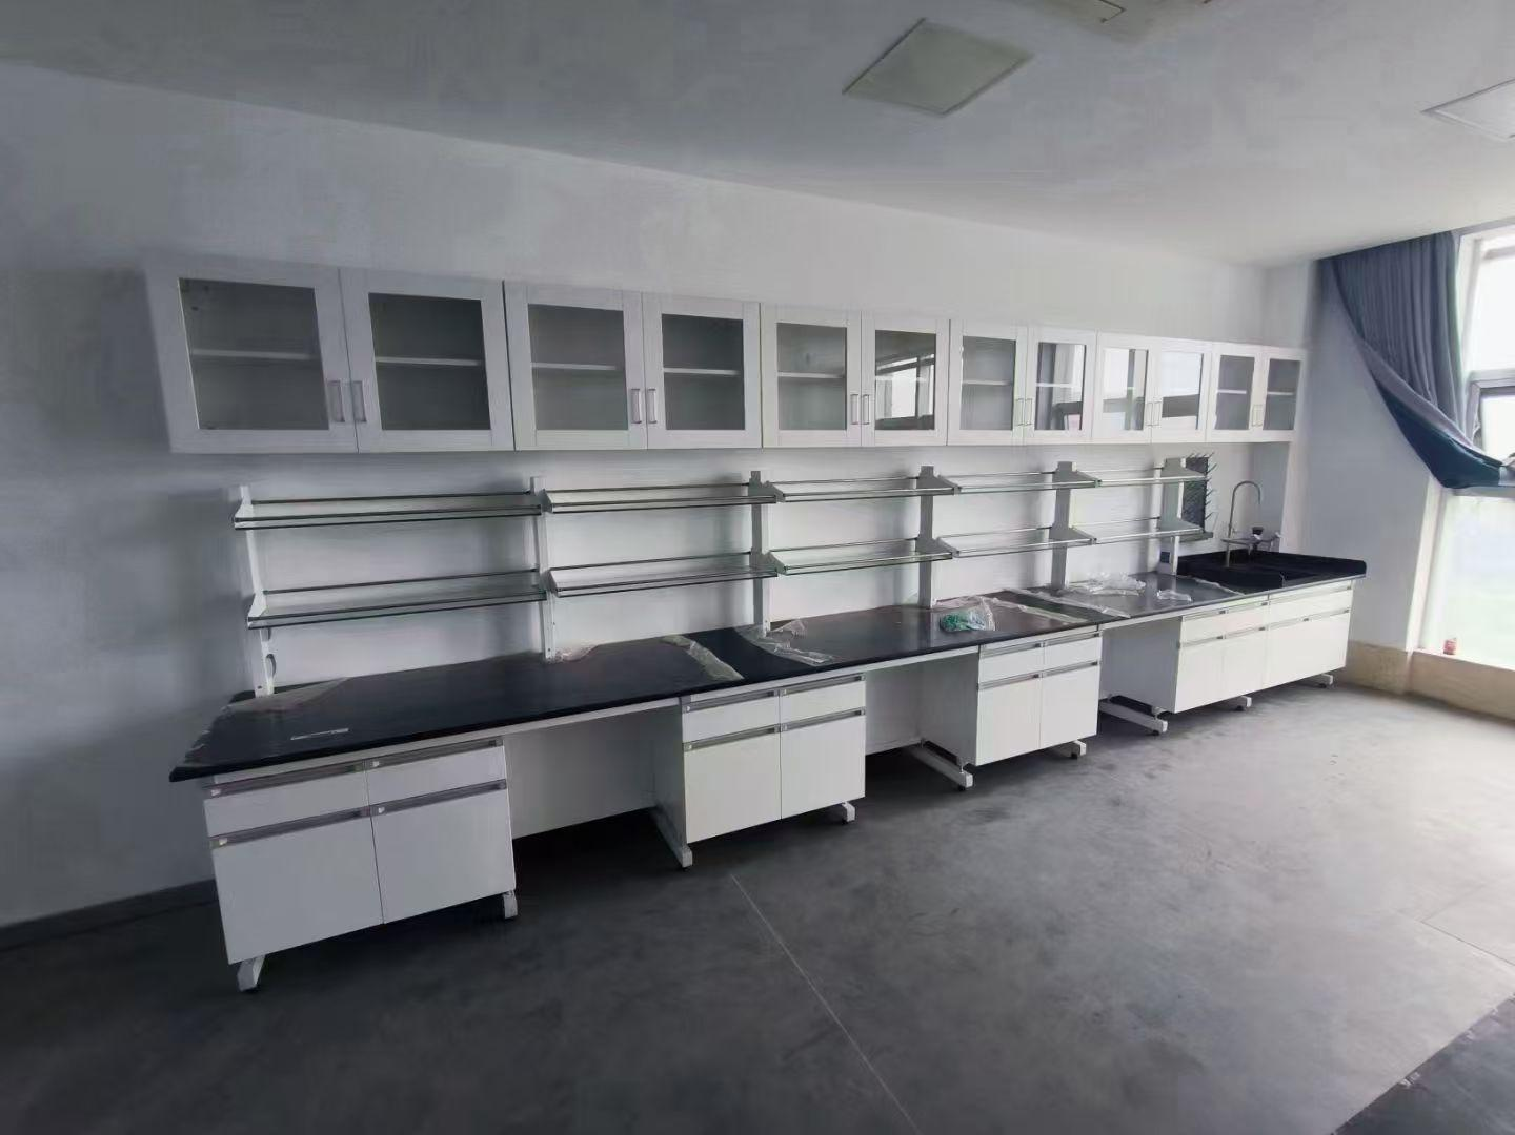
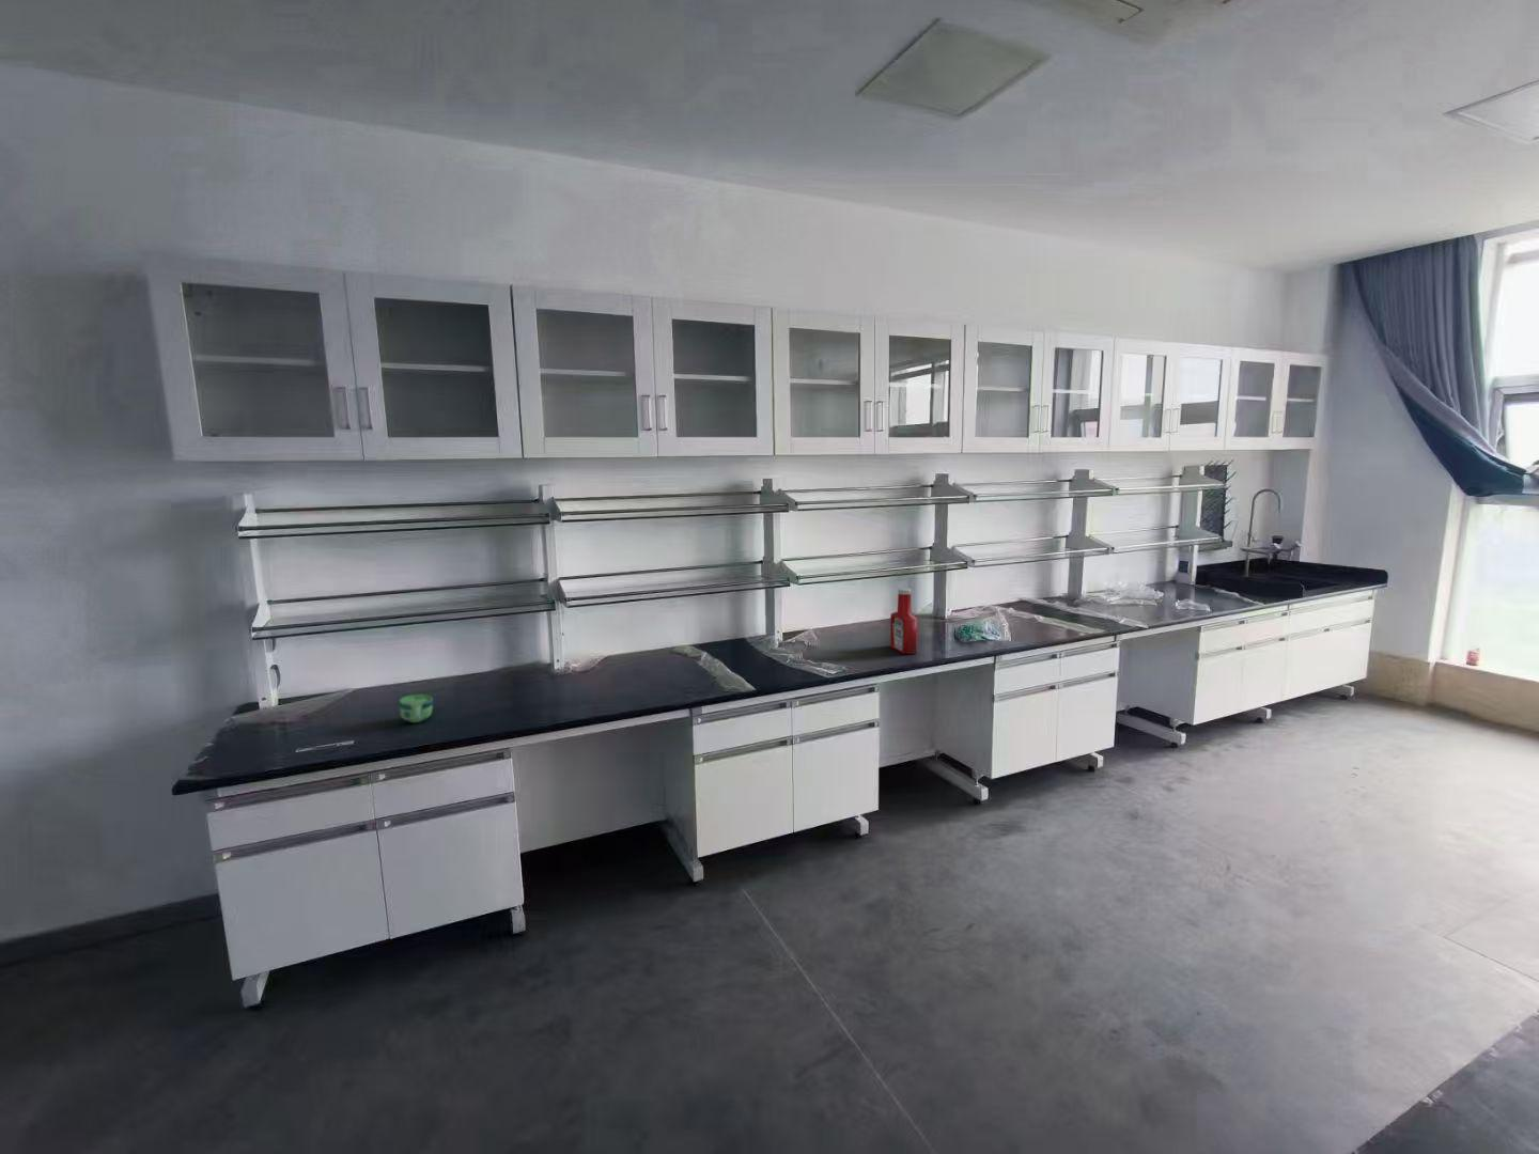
+ cup (418, 709)
+ soap bottle (903, 618)
